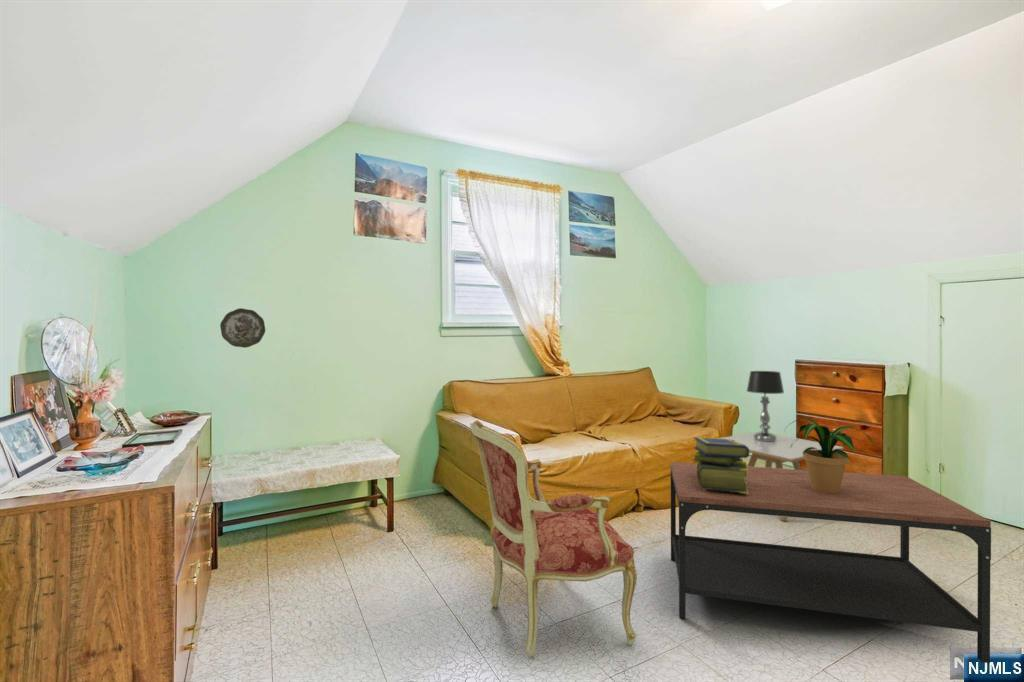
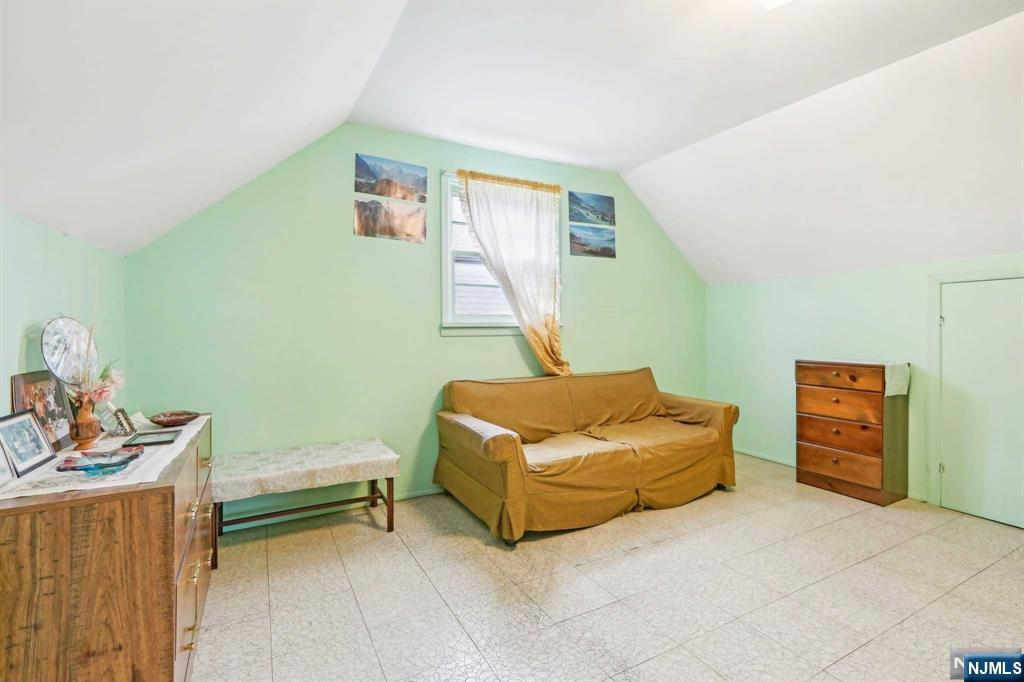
- table lamp (765, 405)
- armchair (541, 518)
- decorative plate (243, 328)
- coffee table (799, 547)
- side table (776, 467)
- stack of books (719, 461)
- potted plant (824, 455)
